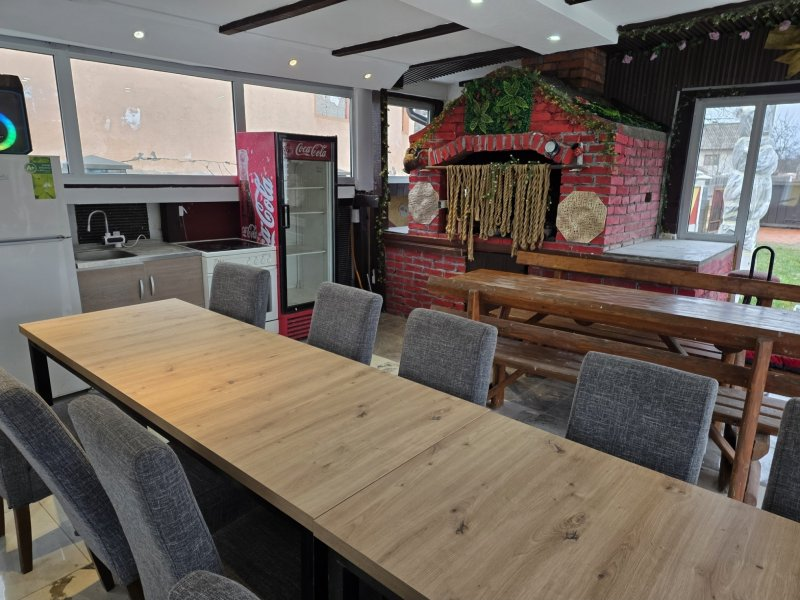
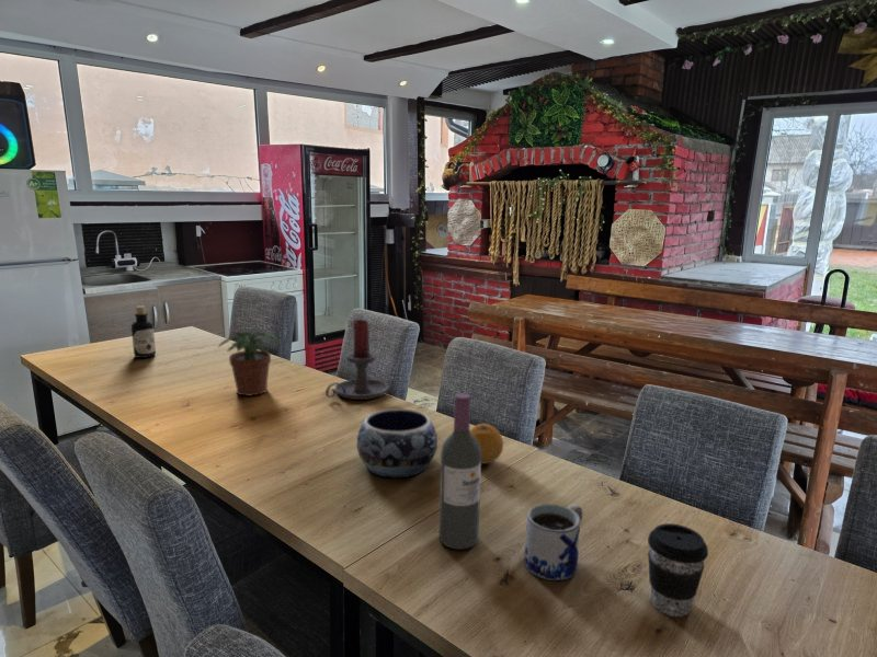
+ potted plant (251, 362)
+ mug (555, 537)
+ coffee cup (674, 570)
+ candle holder (354, 358)
+ wine bottle (460, 469)
+ decorative bowl (397, 441)
+ bottle (143, 331)
+ fruit (485, 442)
